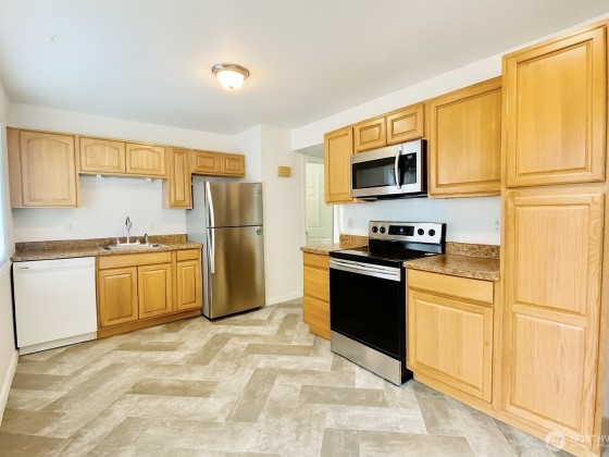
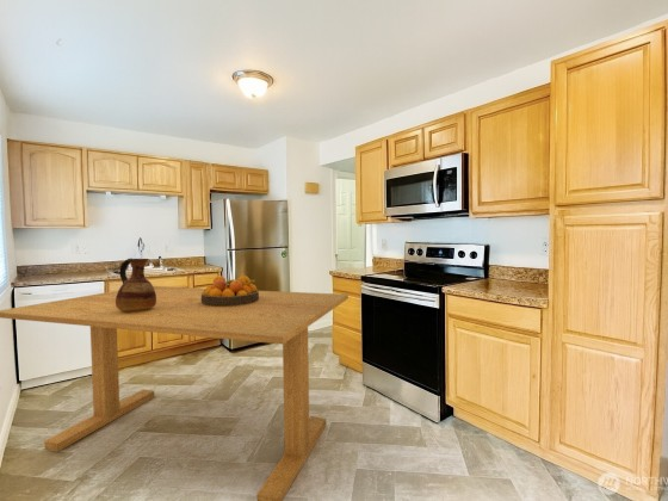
+ fruit bowl (230, 287)
+ ceramic pitcher (135, 283)
+ dining table (193, 335)
